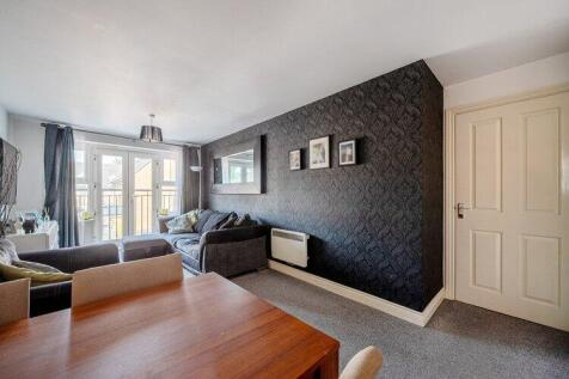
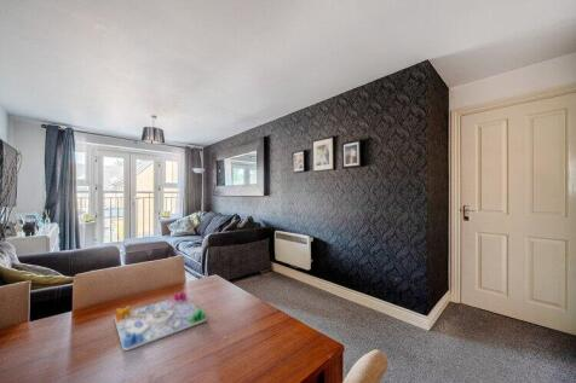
+ board game (160, 314)
